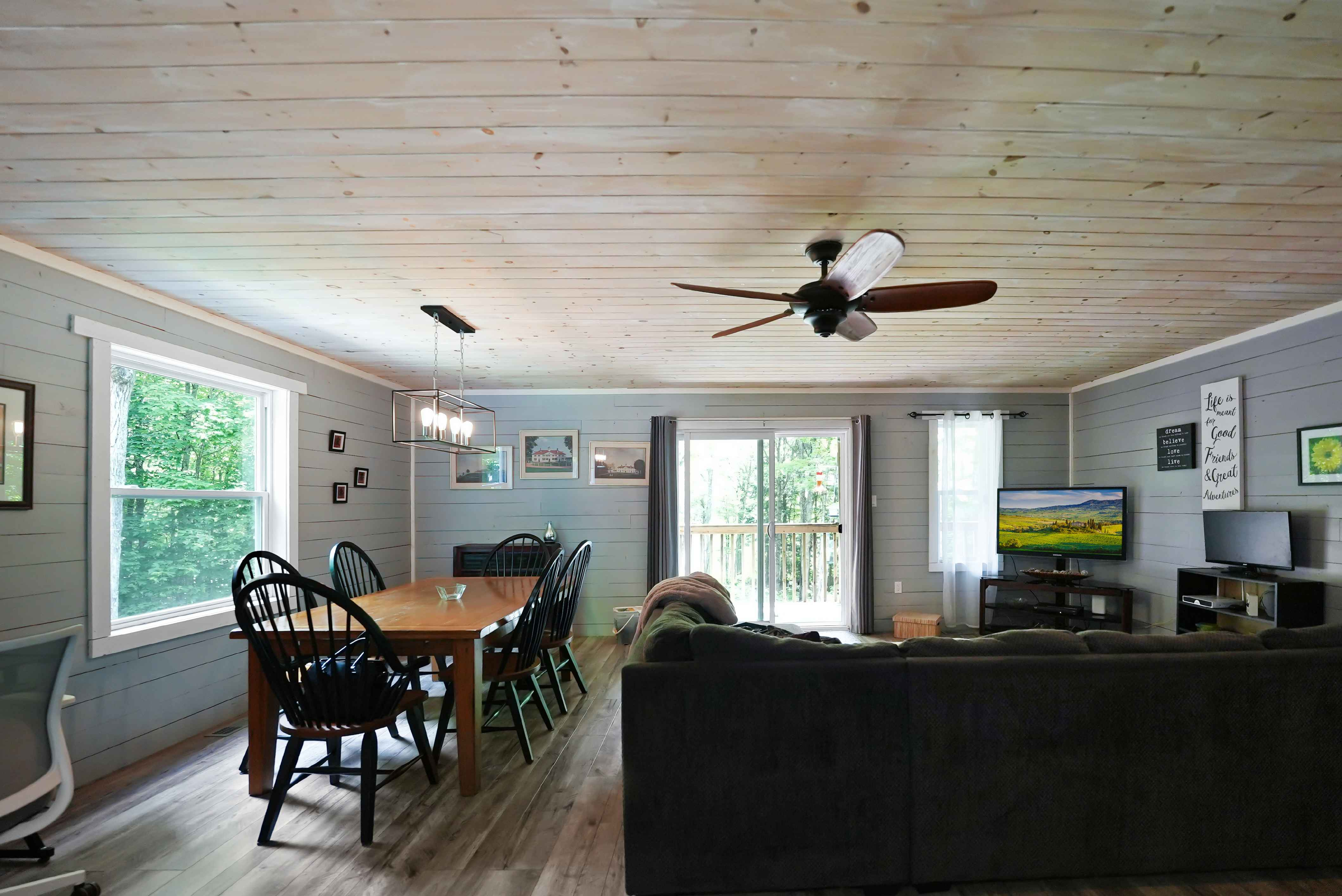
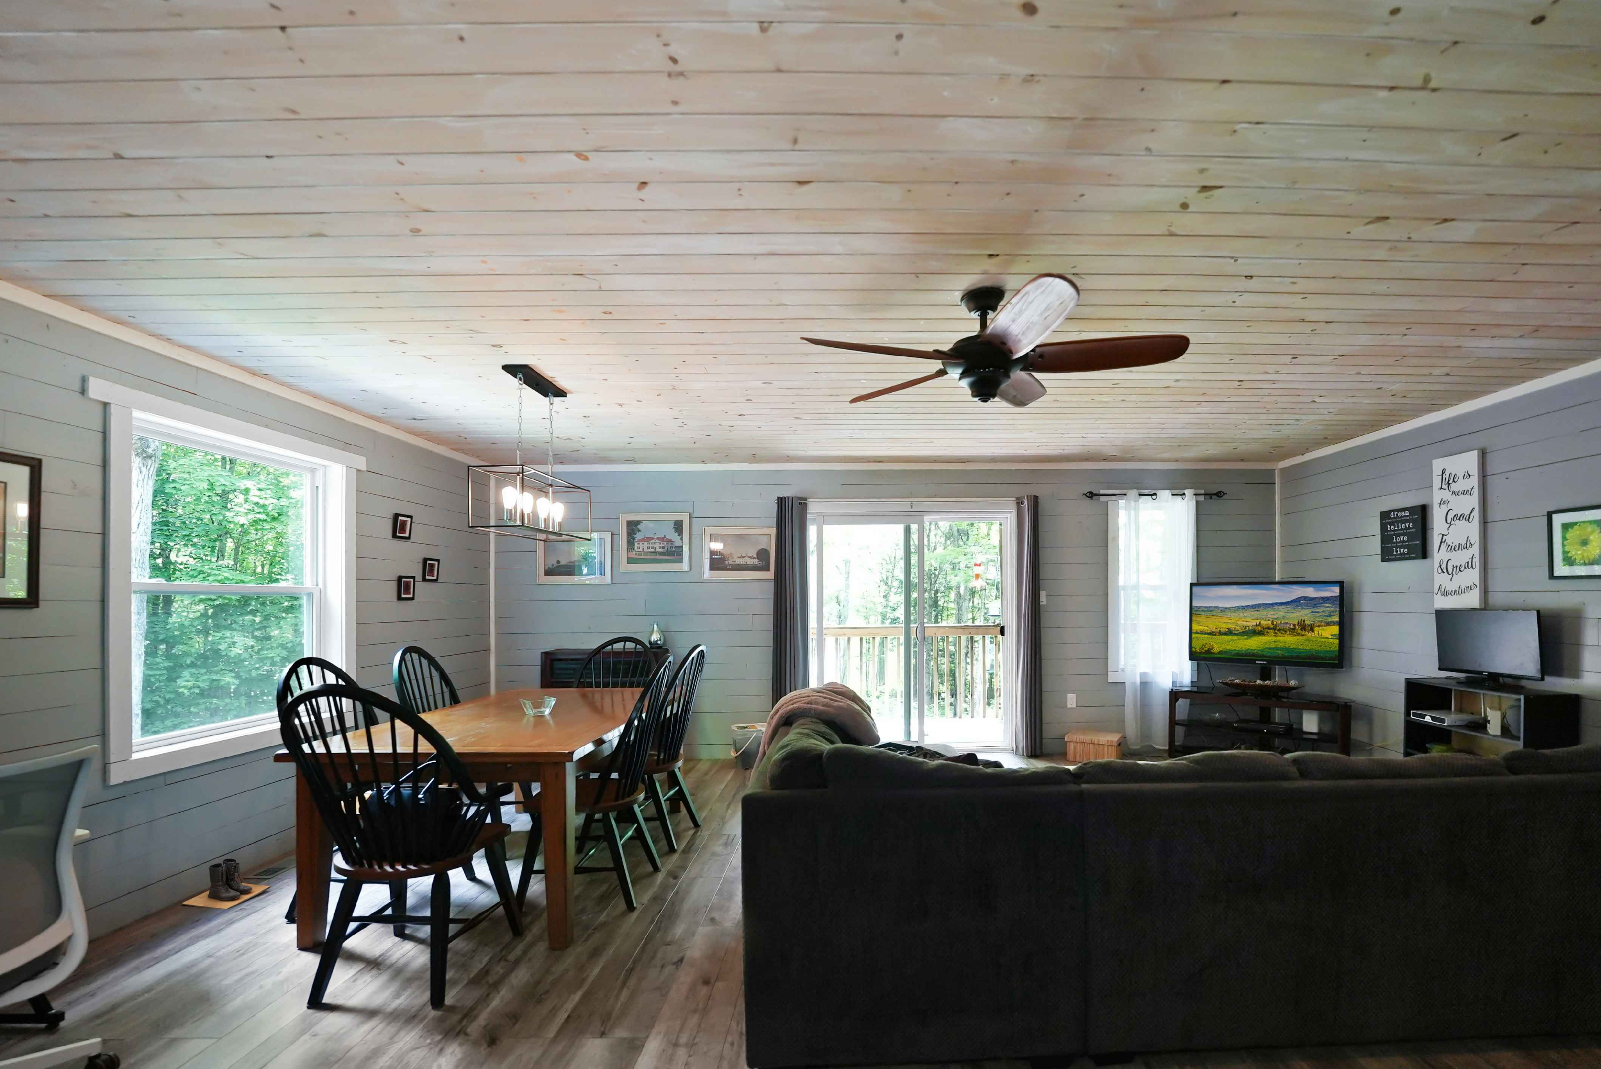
+ boots (228, 879)
